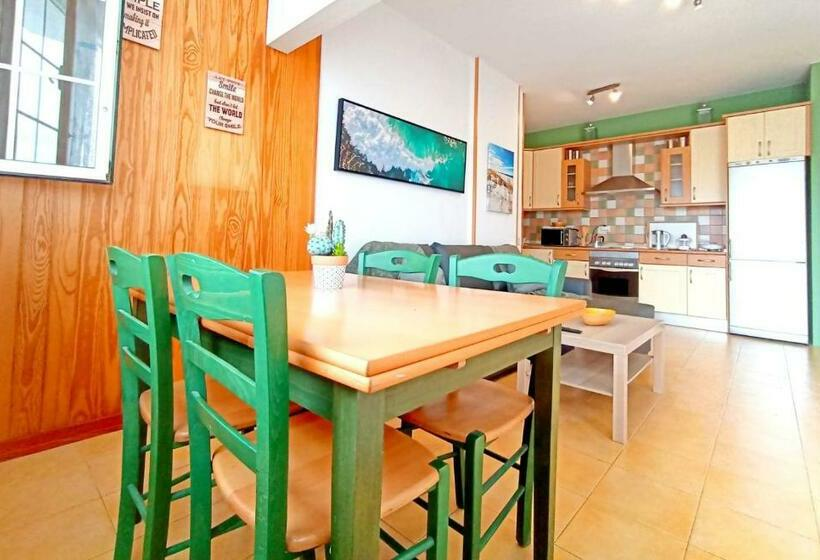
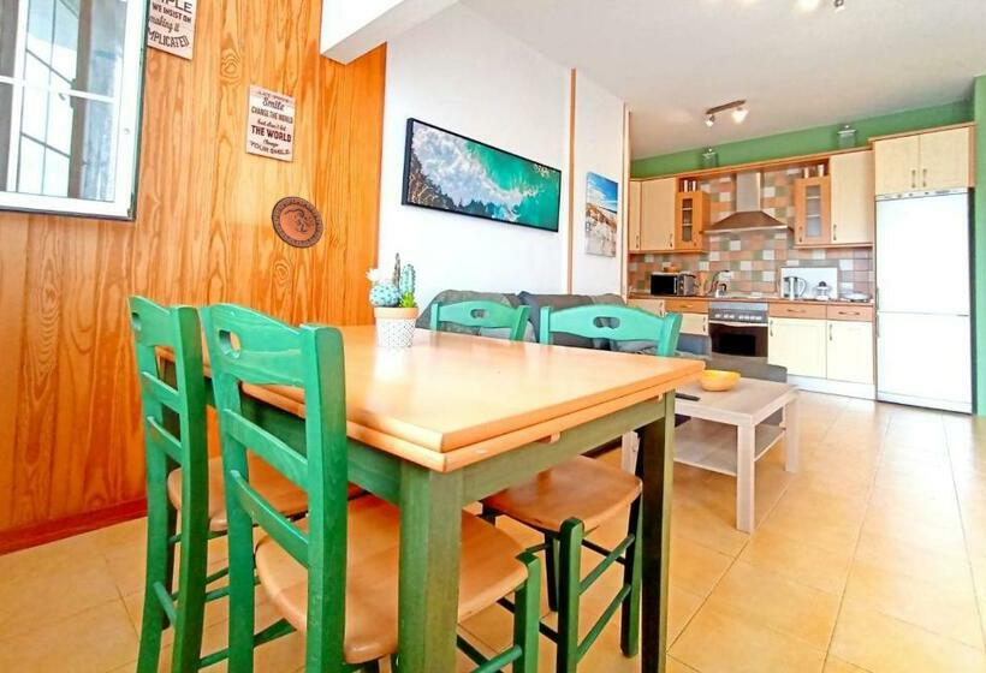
+ decorative plate (297, 222)
